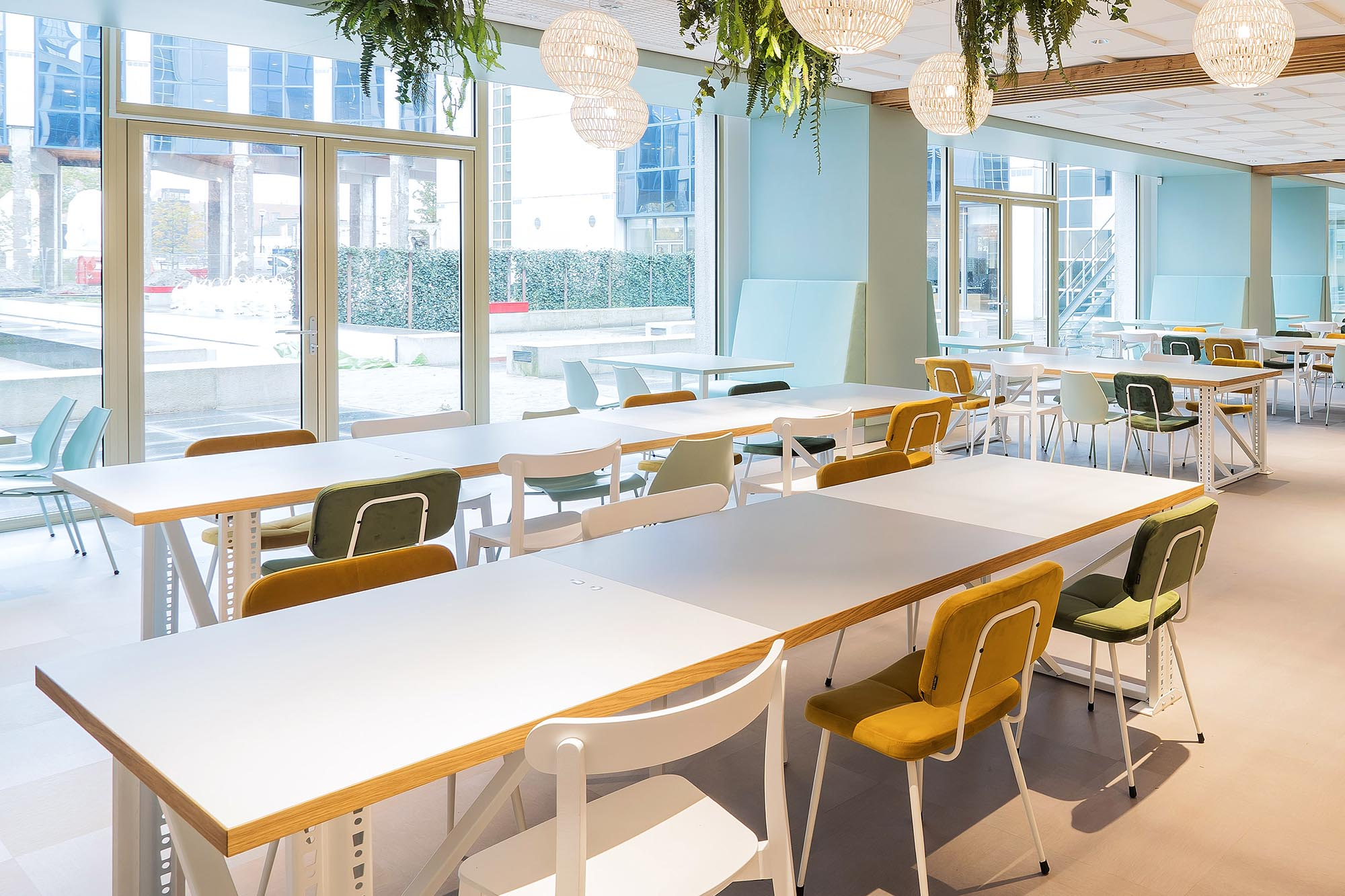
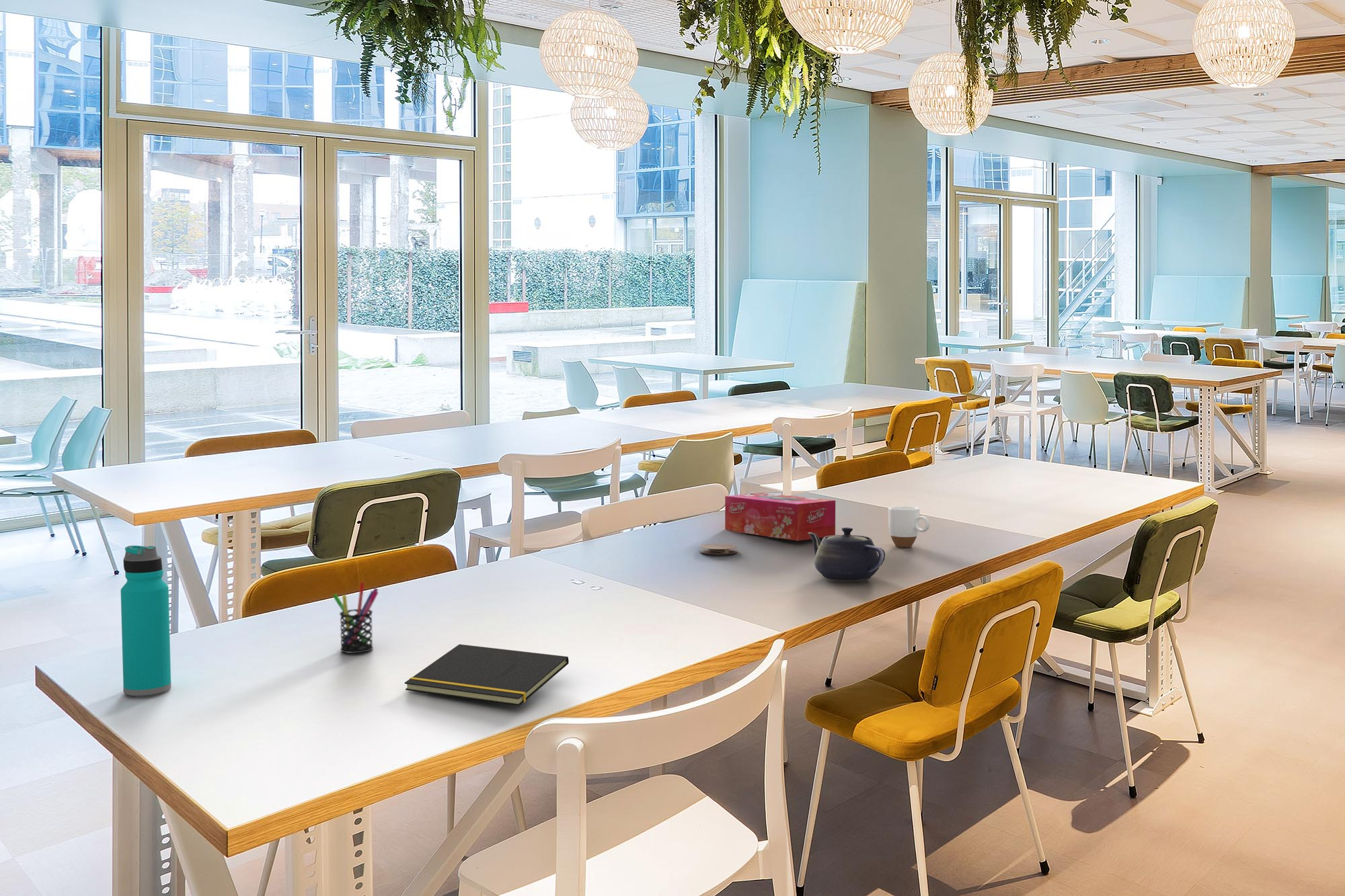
+ mug (909, 528)
+ notepad (488, 673)
+ water bottle (145, 618)
+ pen holder (353, 616)
+ tissue box (779, 516)
+ teapot (844, 552)
+ coaster (718, 548)
